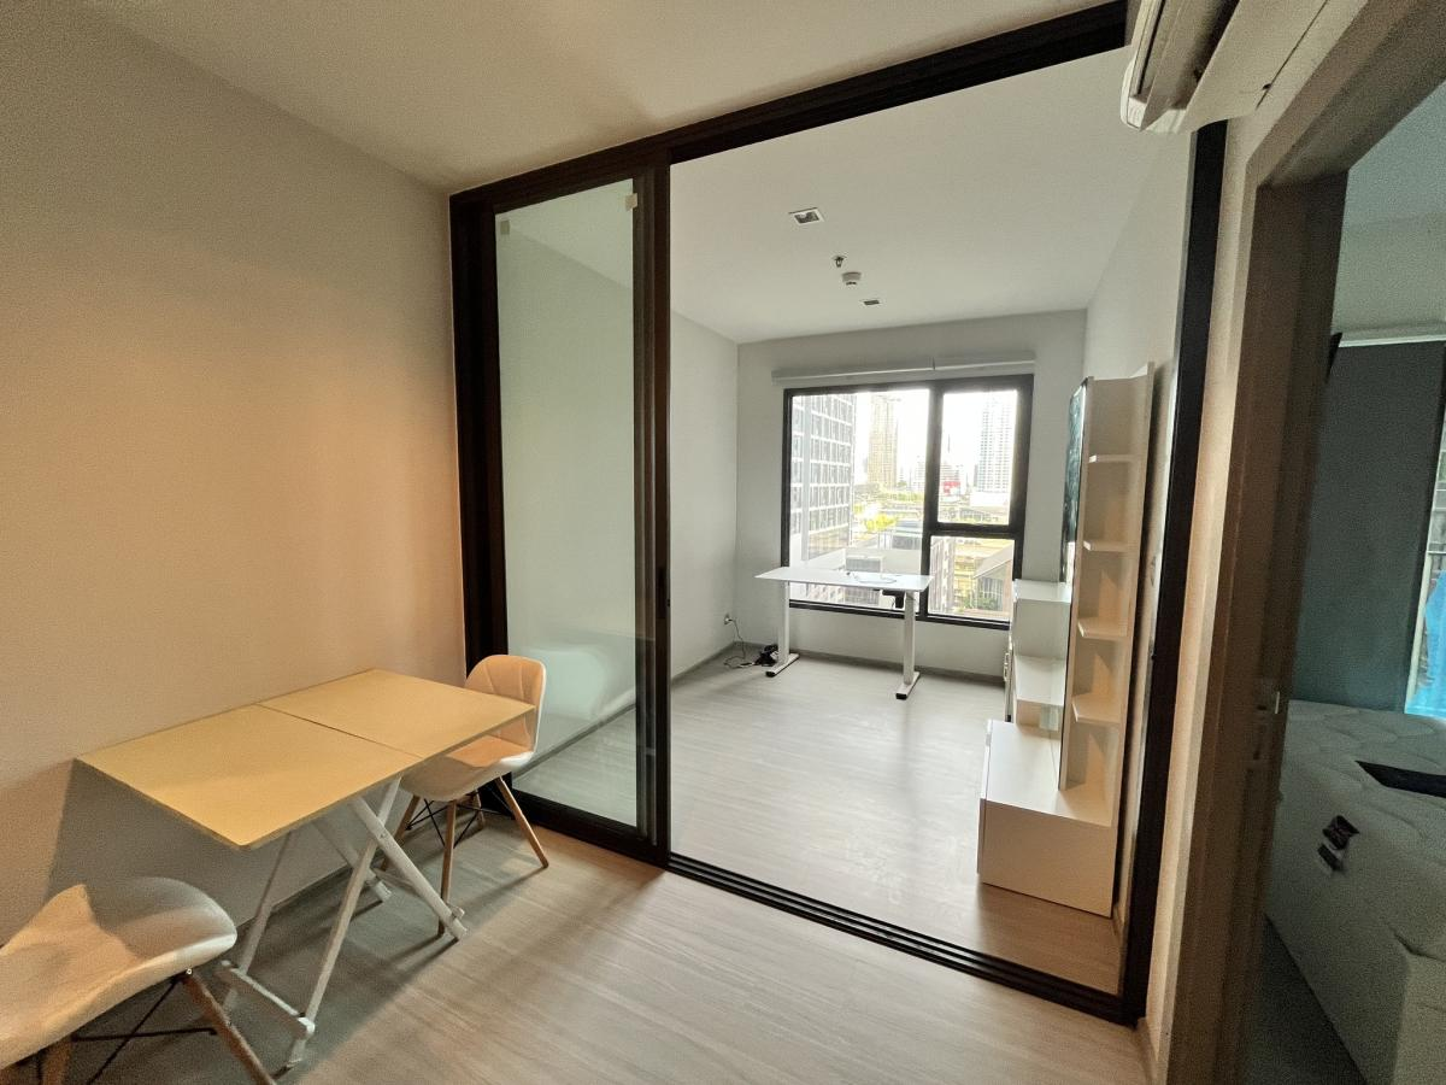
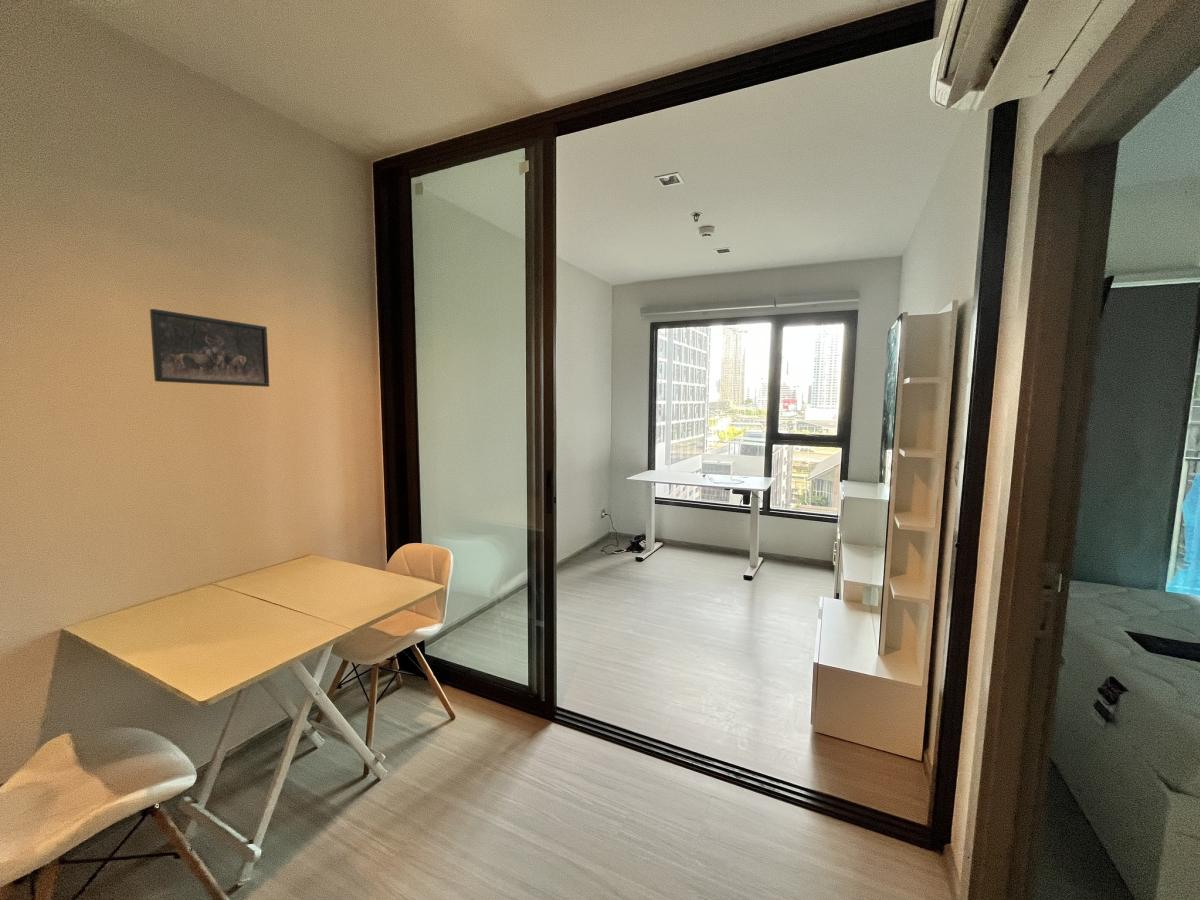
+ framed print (215, 351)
